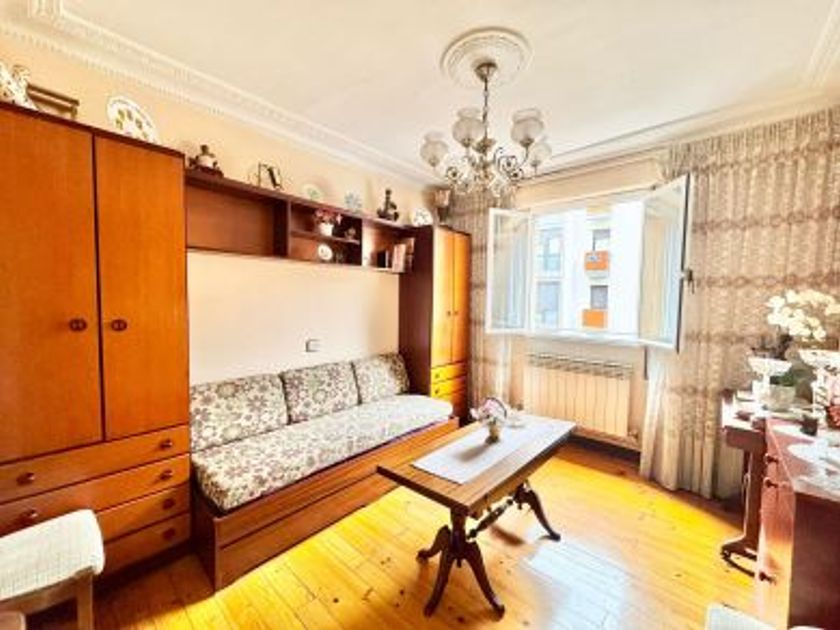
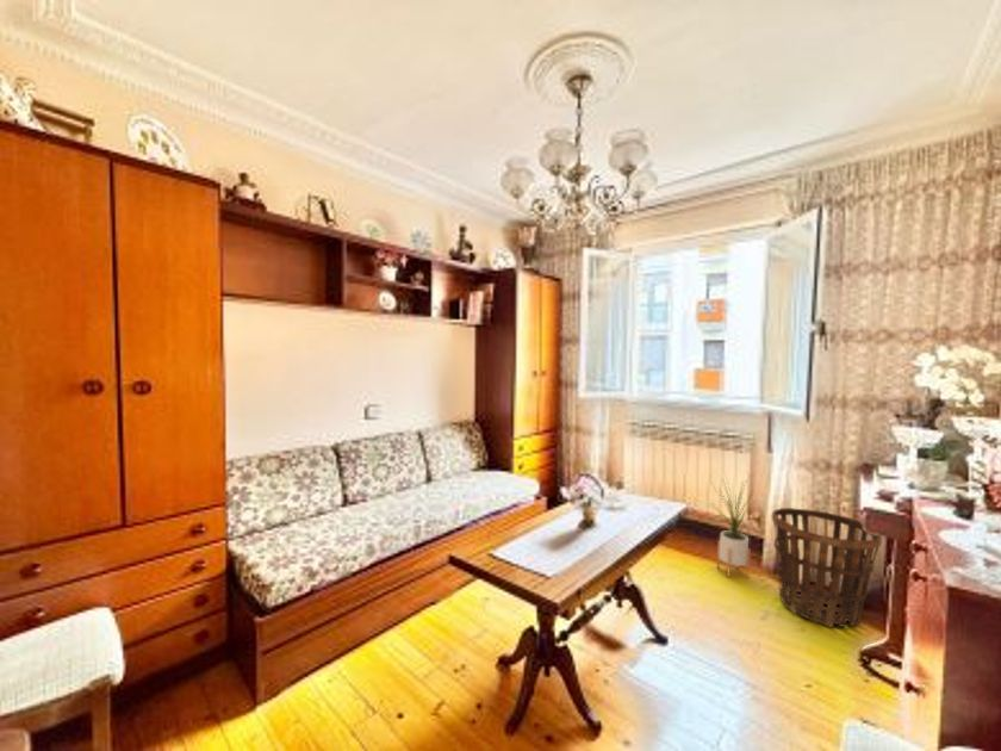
+ basket (821, 564)
+ house plant (735, 523)
